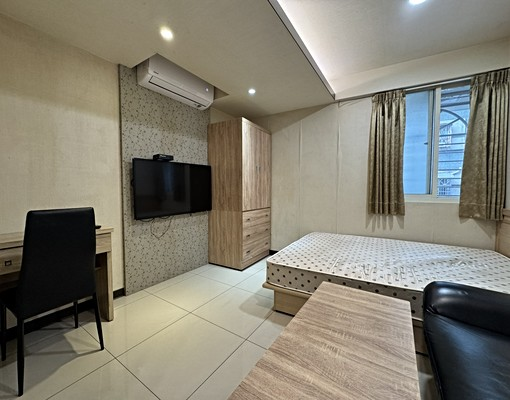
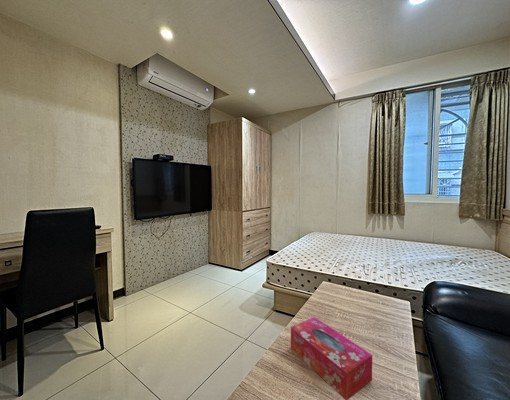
+ tissue box (327, 351)
